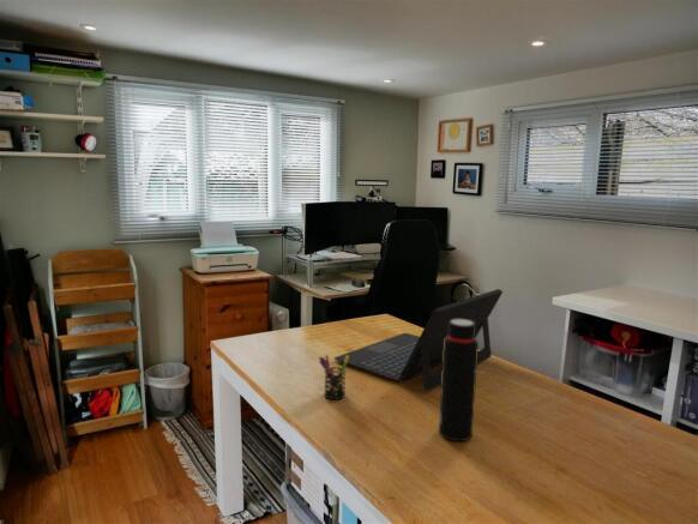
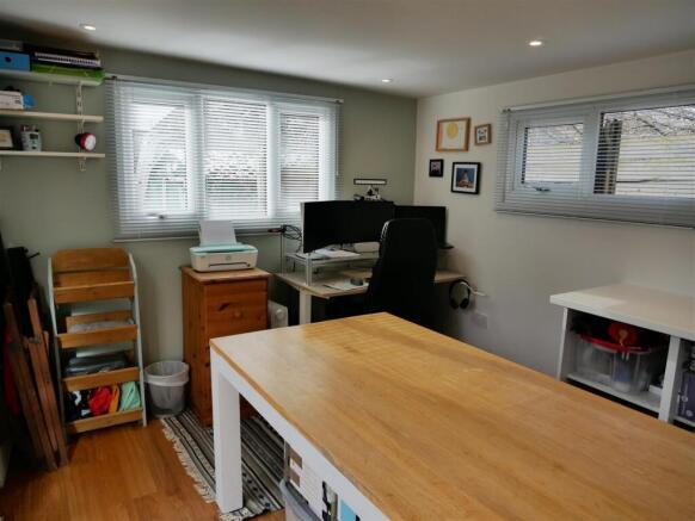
- laptop (425, 326)
- pen holder (335, 375)
- water bottle (458, 378)
